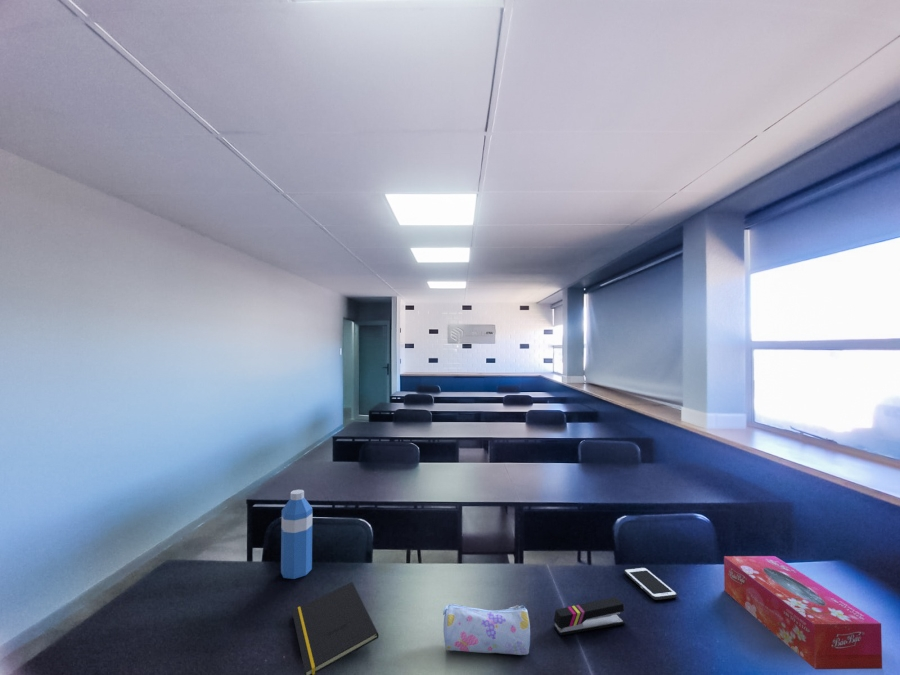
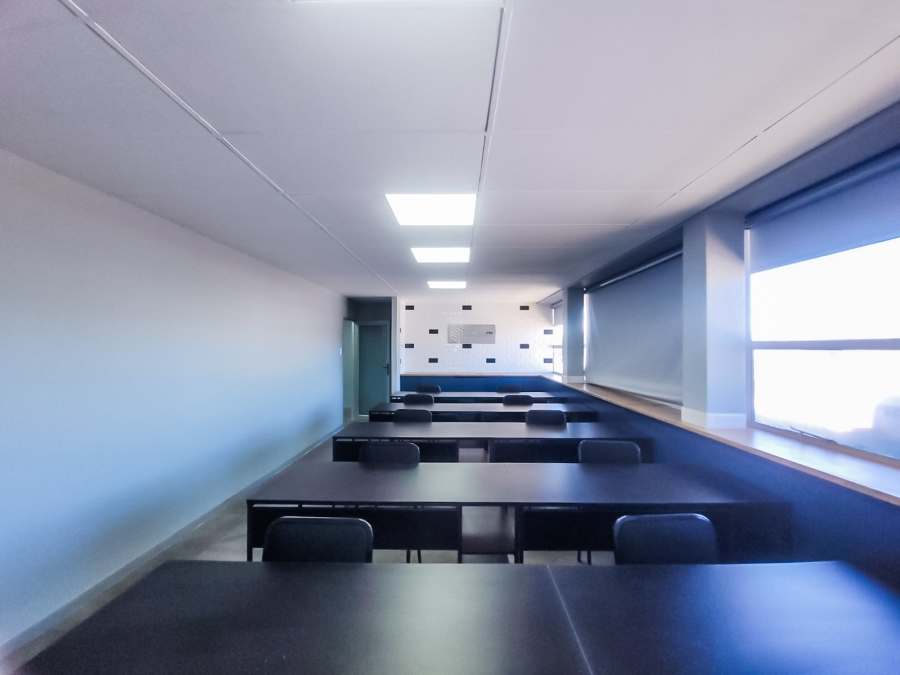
- pencil case (486, 628)
- cell phone (649, 582)
- tissue box (792, 604)
- stapler (589, 615)
- notepad (332, 623)
- water bottle (296, 531)
